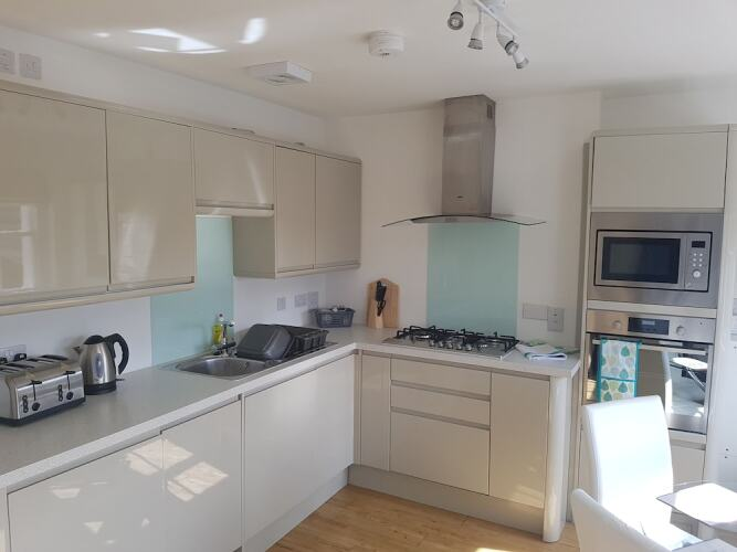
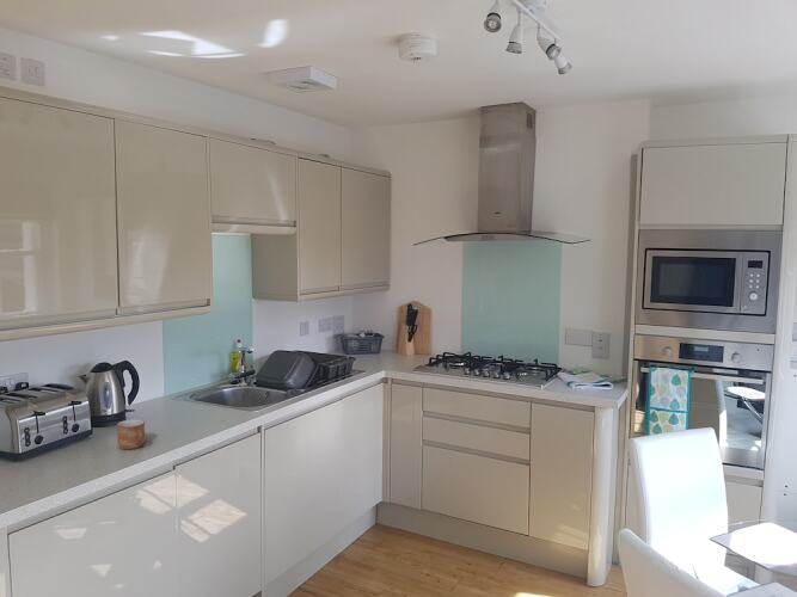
+ mug (133, 435)
